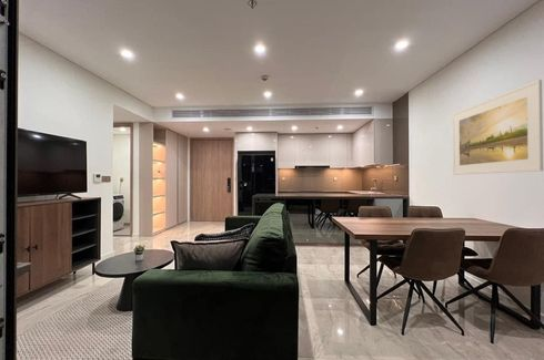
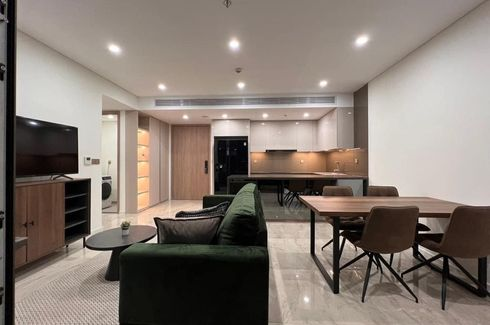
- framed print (488, 136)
